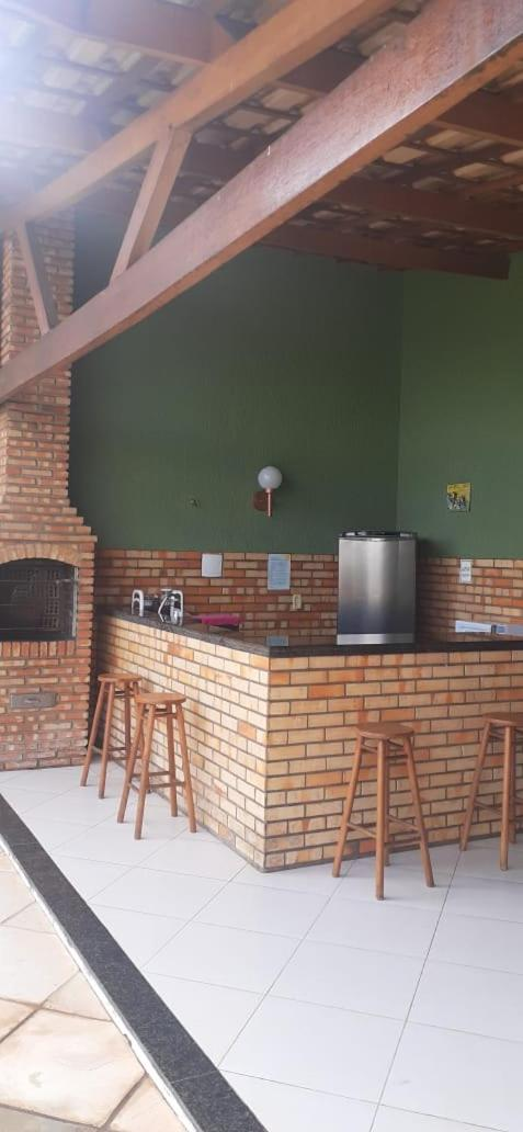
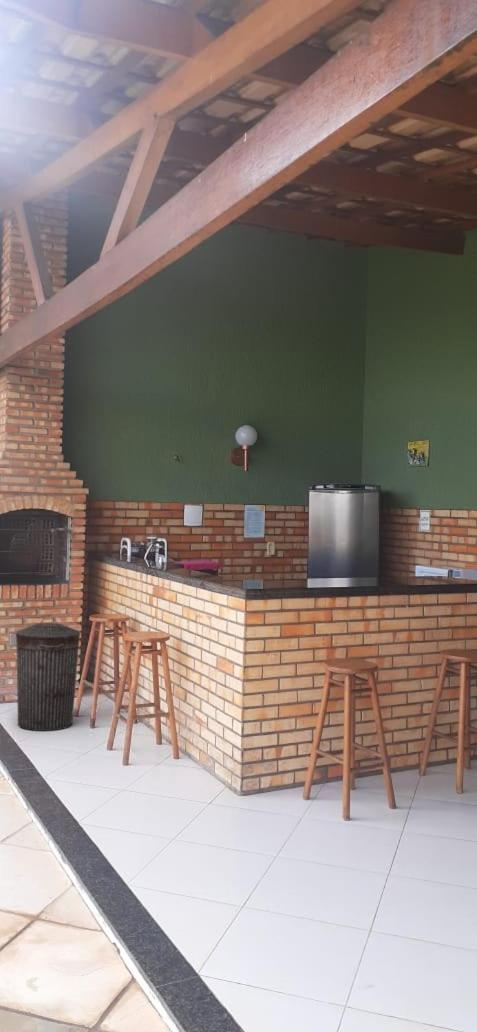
+ trash can (47, 671)
